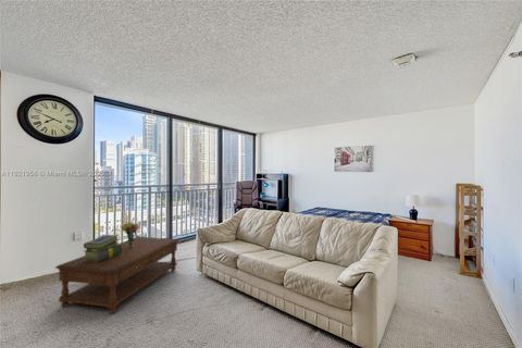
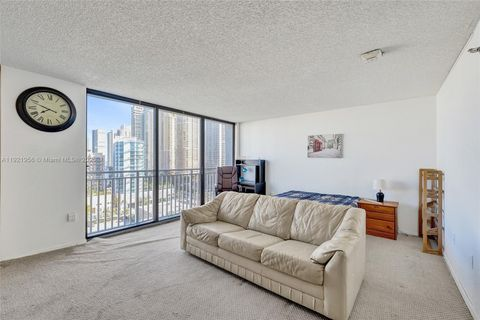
- bouquet (132, 234)
- coffee table (127, 268)
- stack of books (102, 247)
